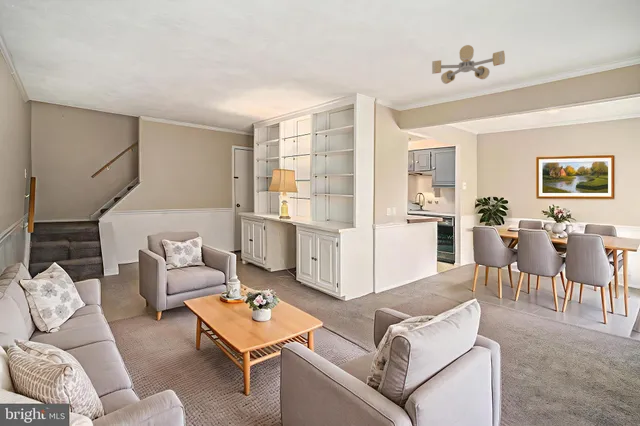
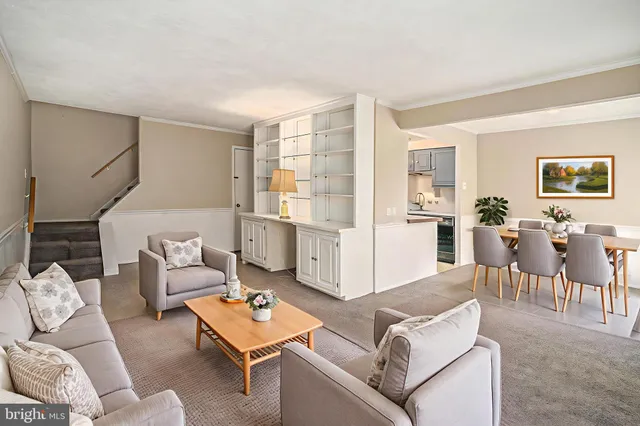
- ceiling light (467, 65)
